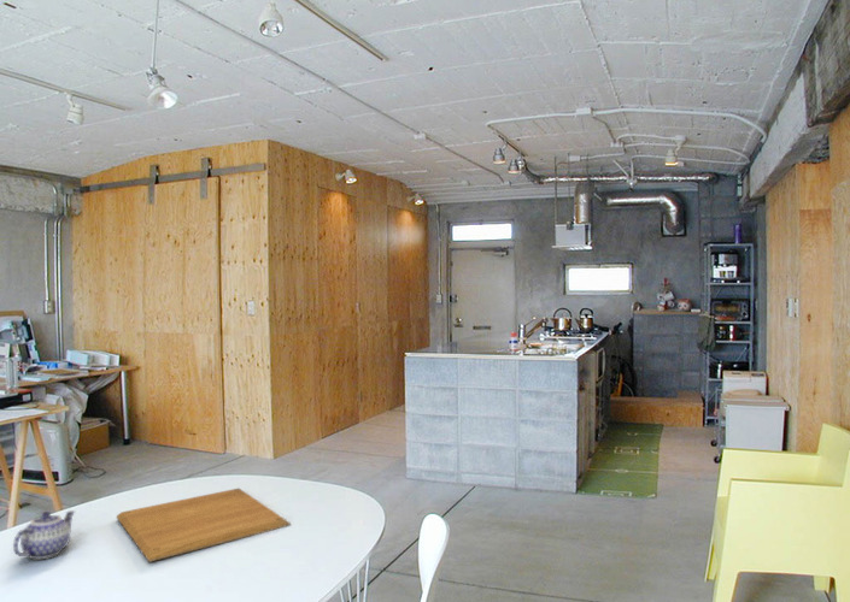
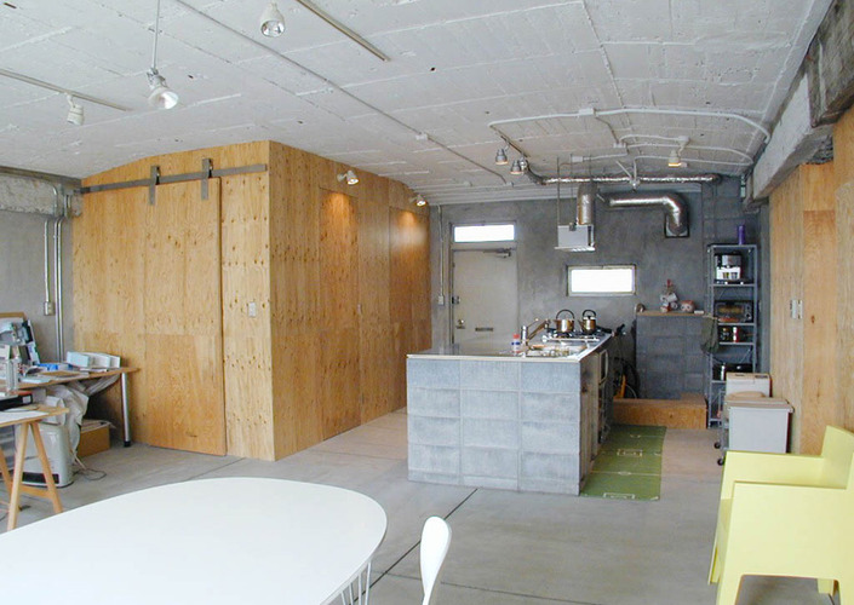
- chopping board (201, 518)
- teapot (46, 532)
